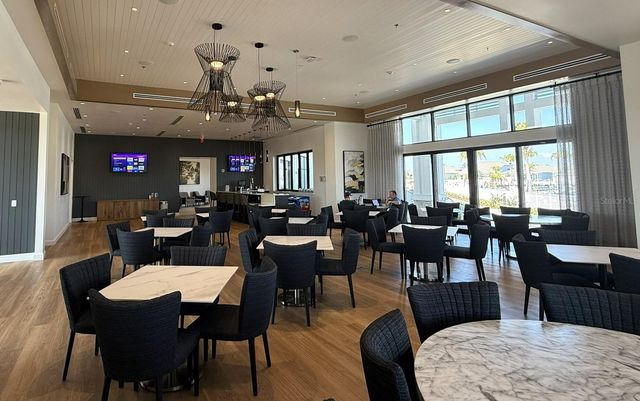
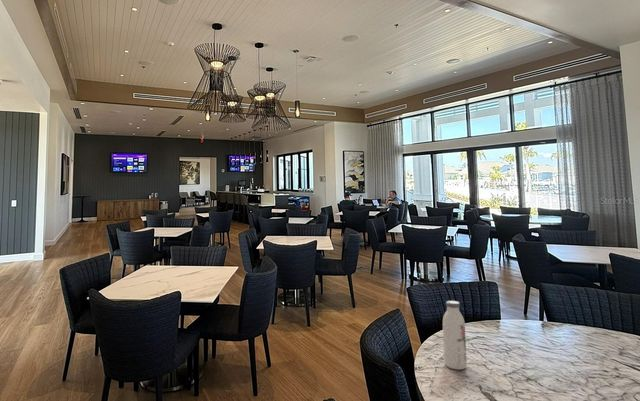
+ water bottle (454, 333)
